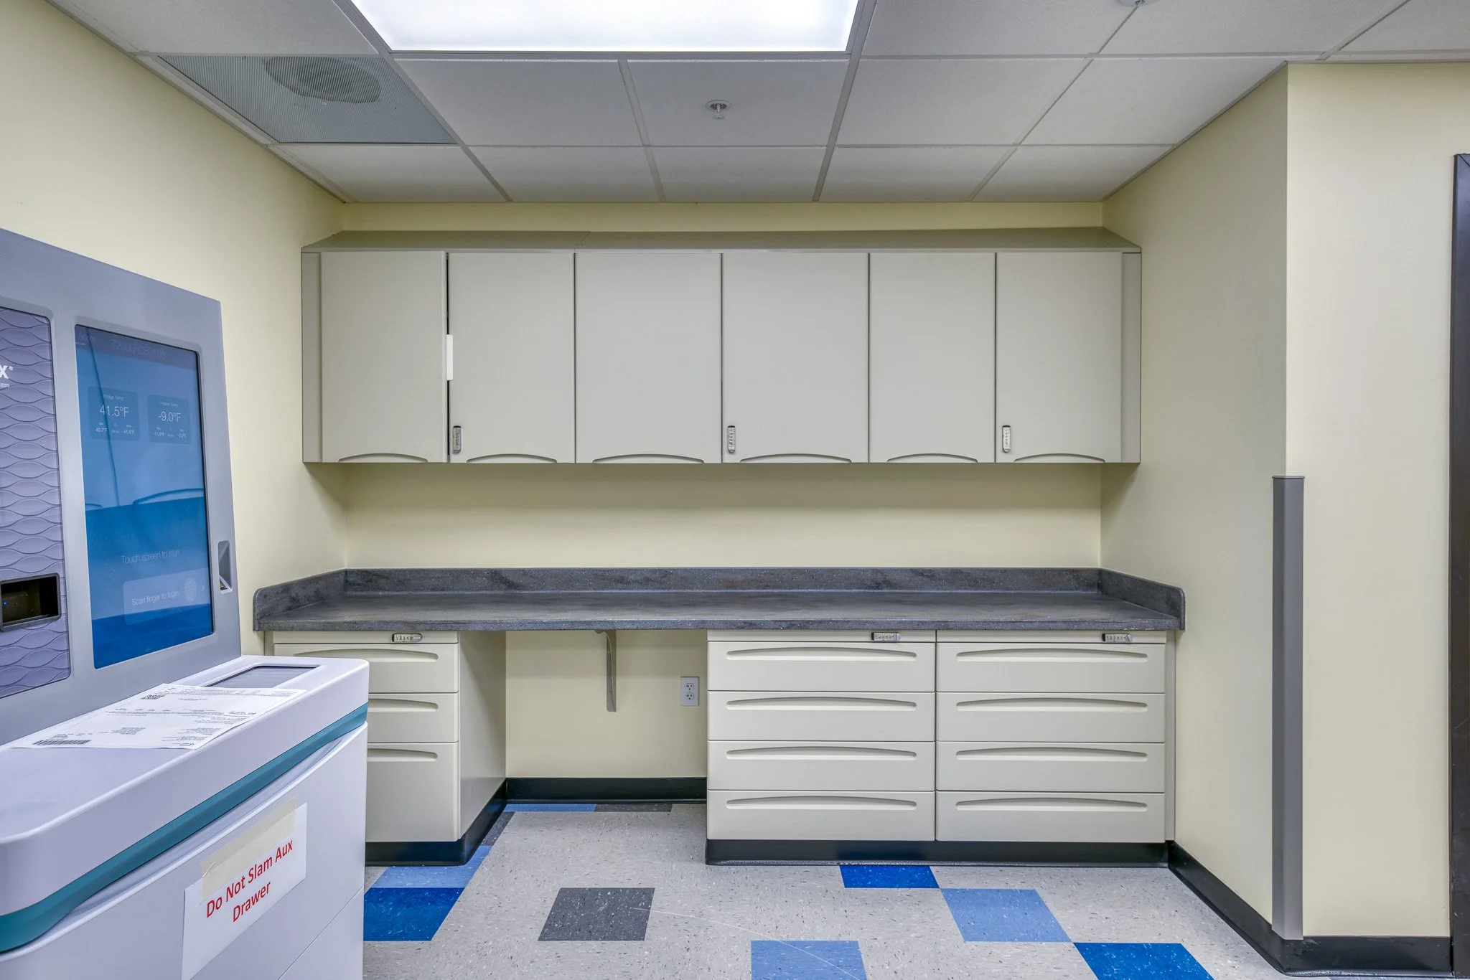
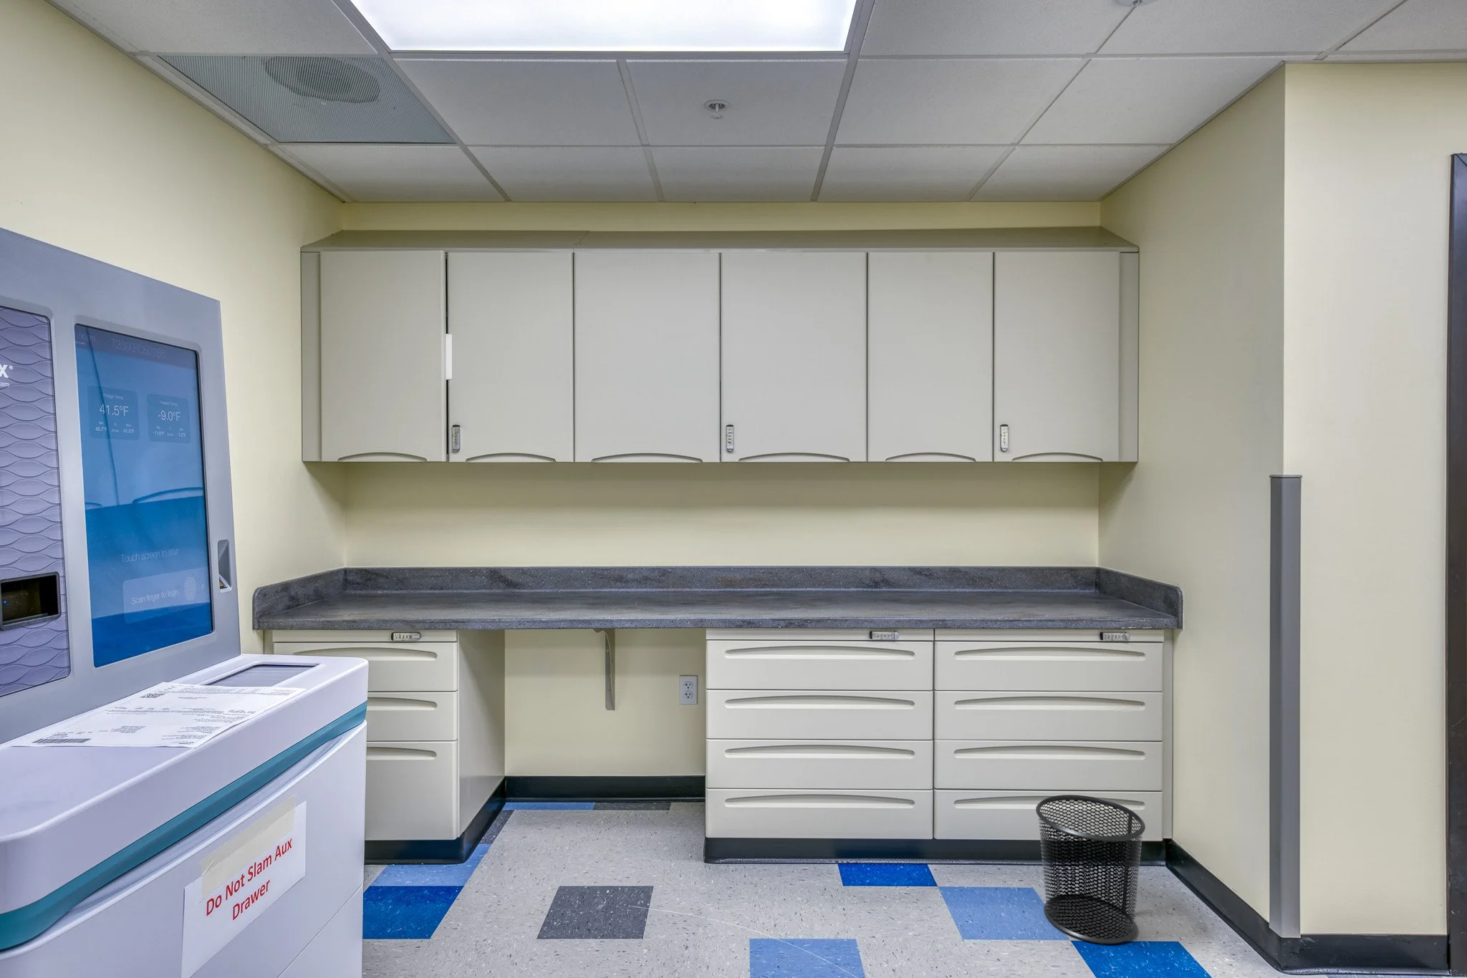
+ waste bin (1089, 867)
